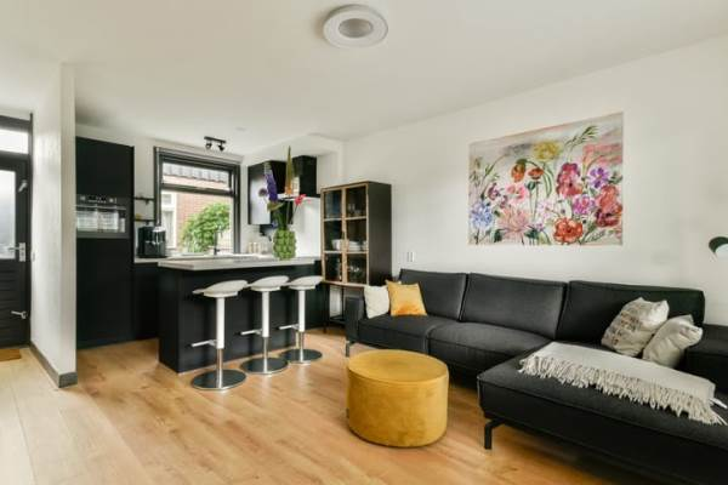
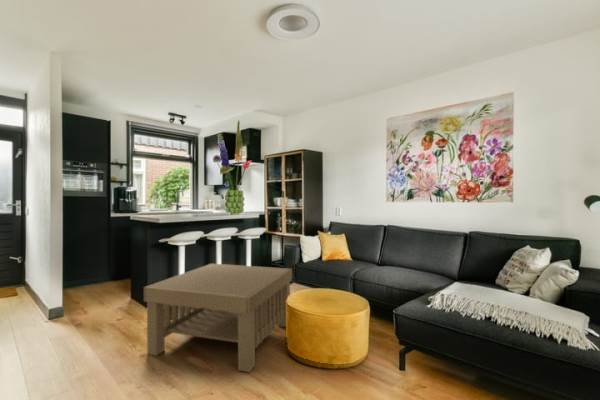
+ coffee table (226, 307)
